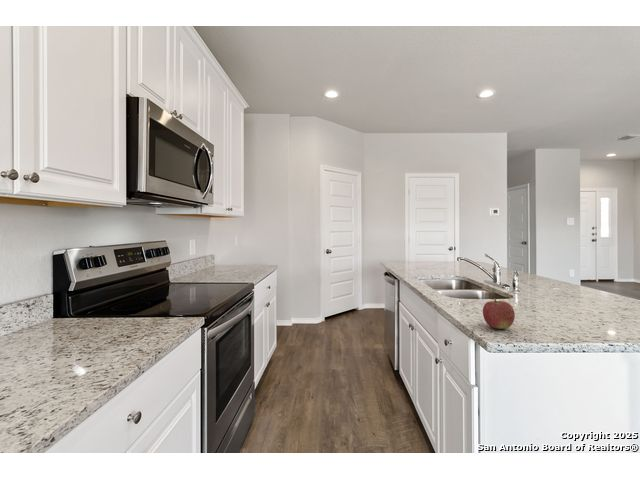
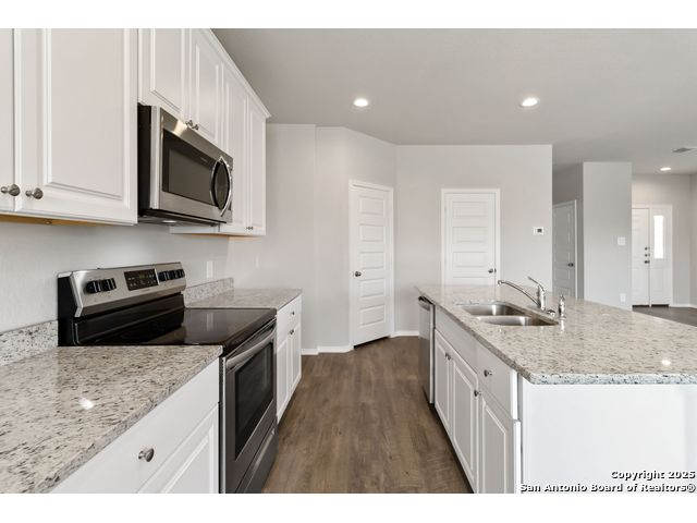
- apple (498, 312)
